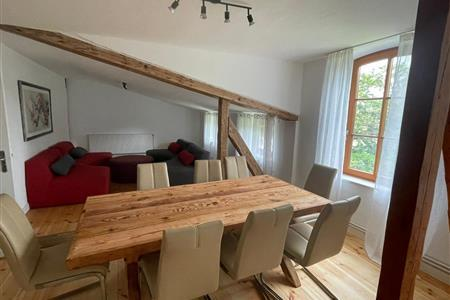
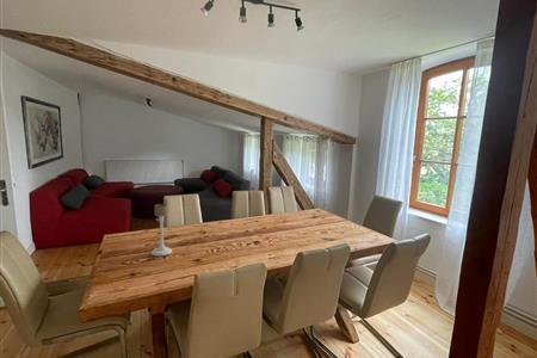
+ candle holder (161, 228)
